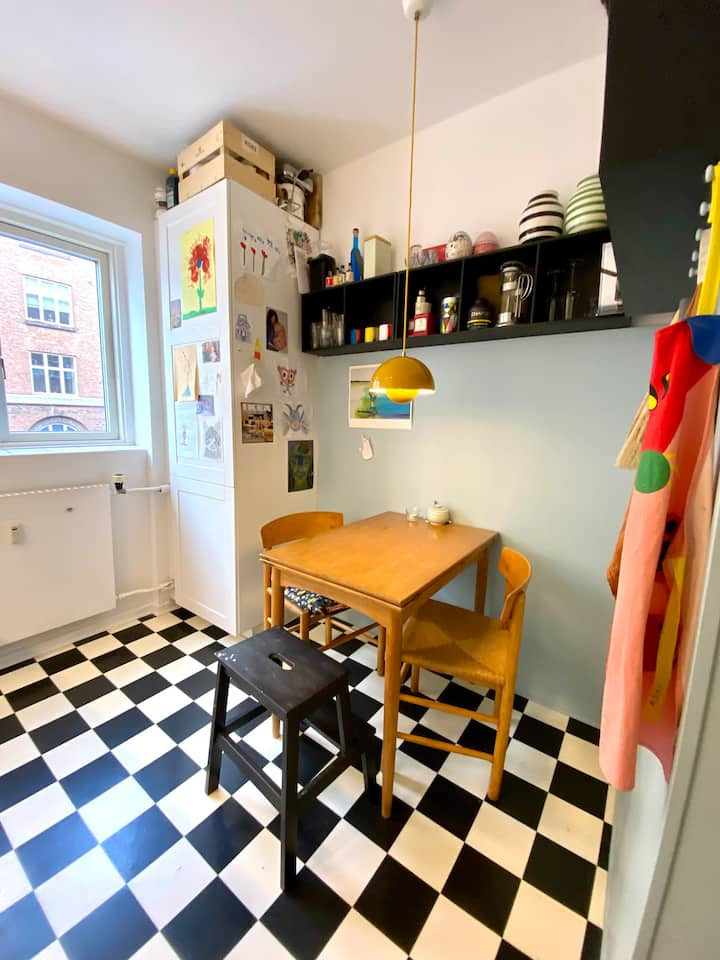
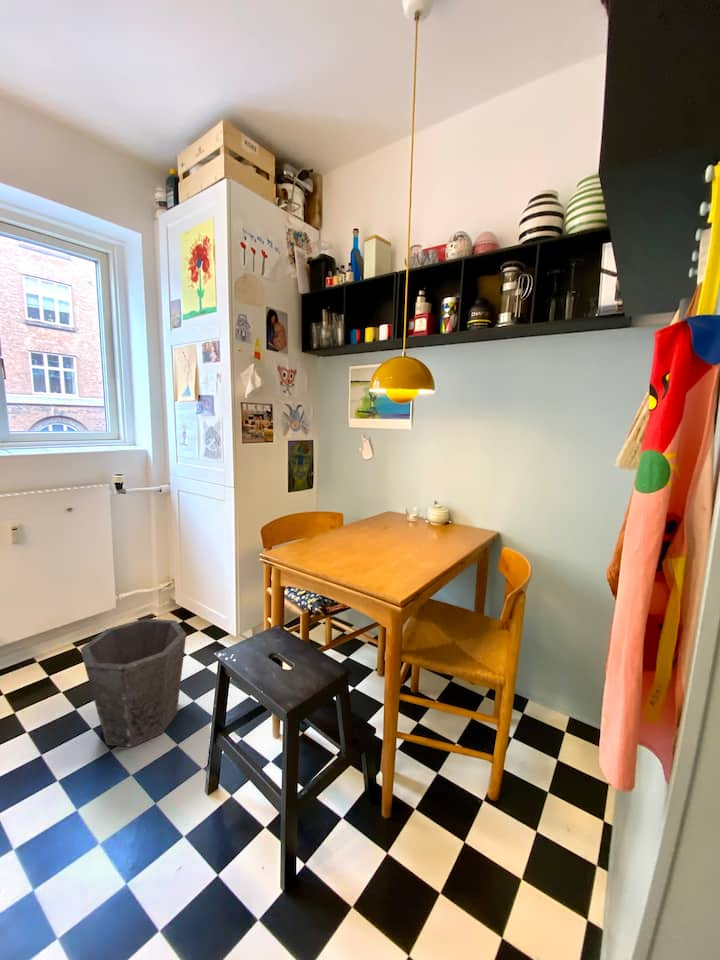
+ waste bin (137, 681)
